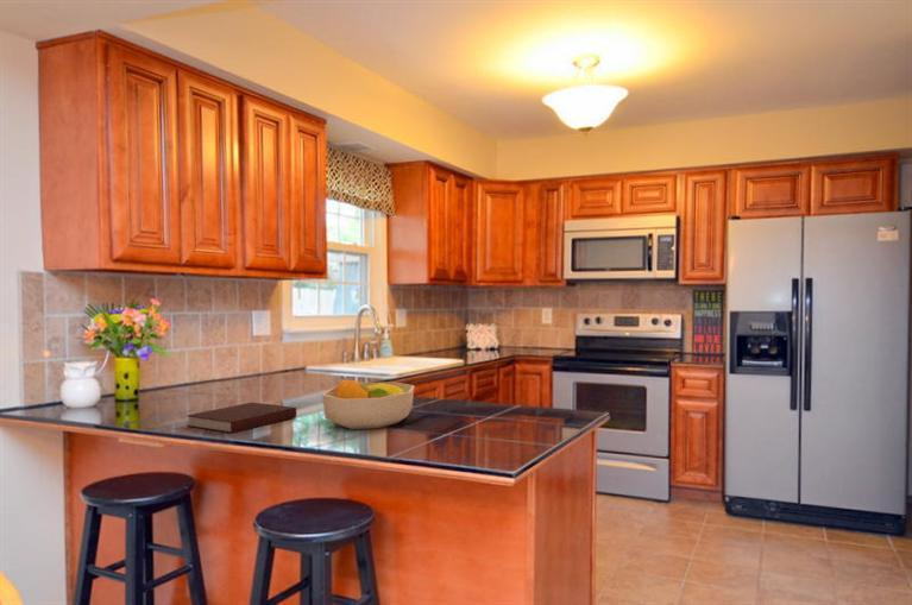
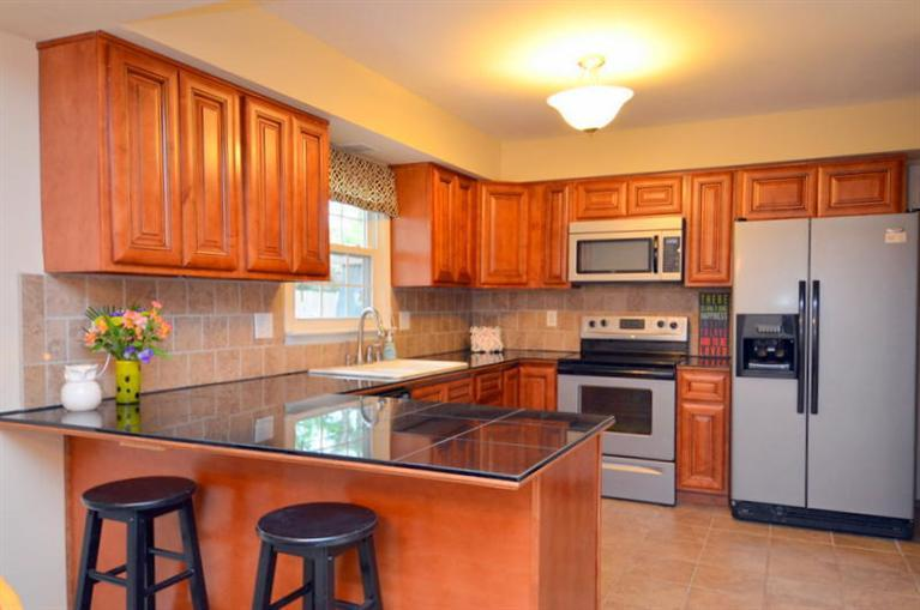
- notebook (243, 416)
- fruit bowl (370, 398)
